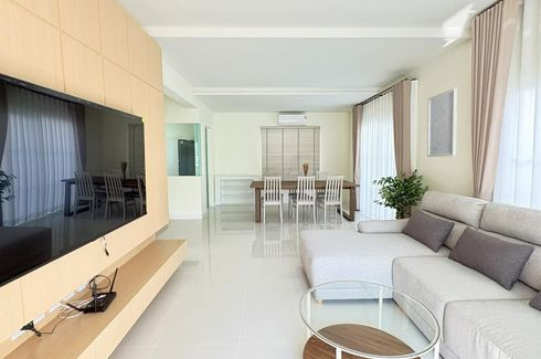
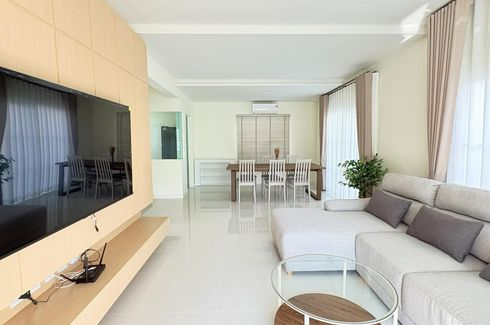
- wall art (441, 125)
